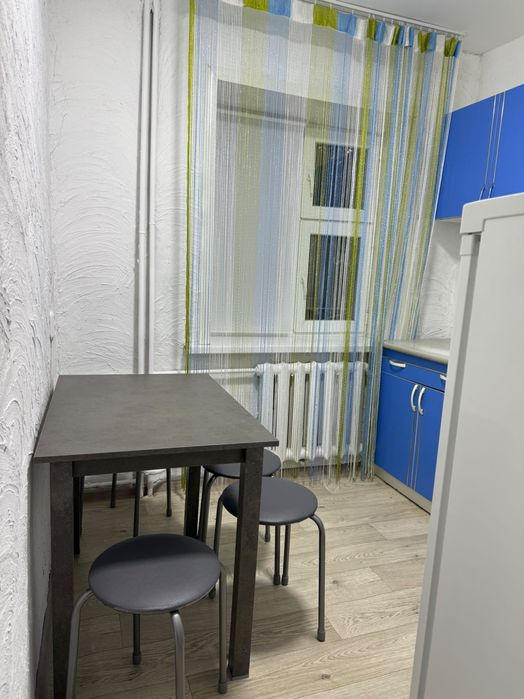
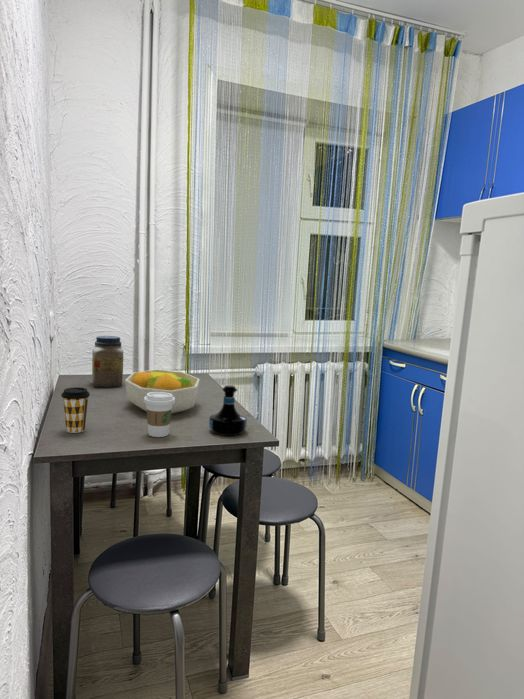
+ coffee cup (75, 410)
+ coffee cup (159, 414)
+ jar (107, 360)
+ fruit bowl (163, 386)
+ tequila bottle (228, 408)
